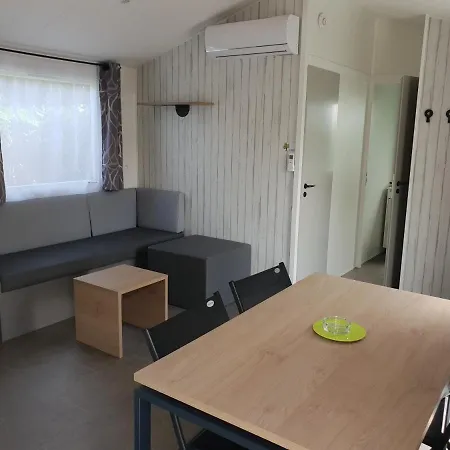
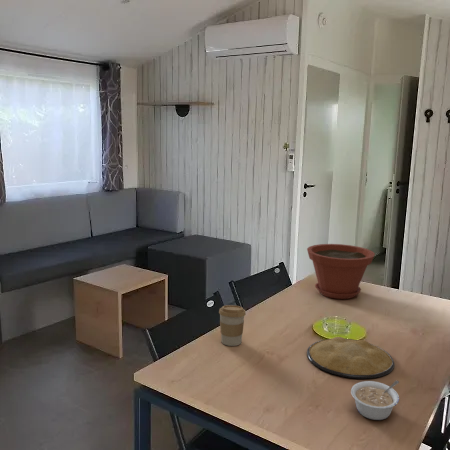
+ plant pot (338, 272)
+ plate (350, 351)
+ coffee cup (231, 324)
+ legume (374, 399)
